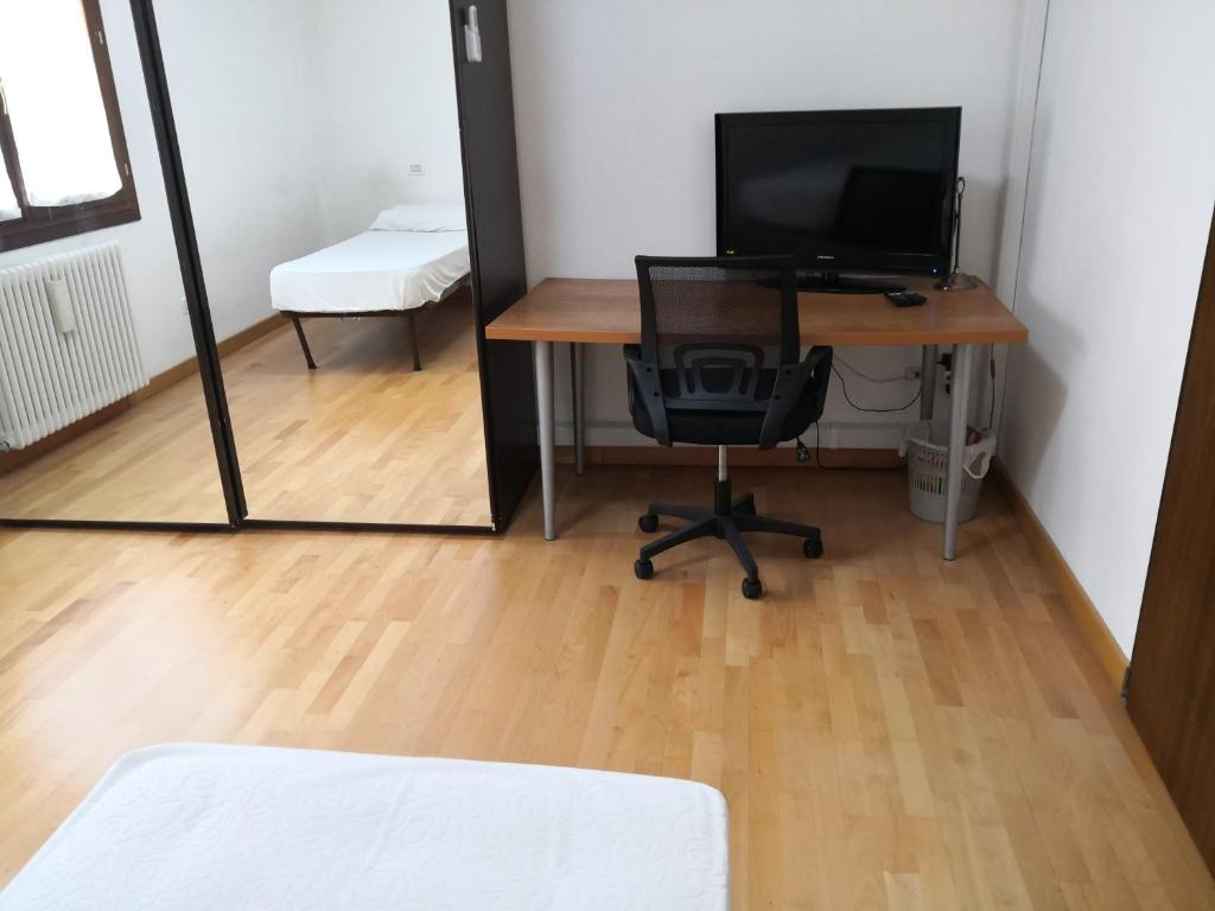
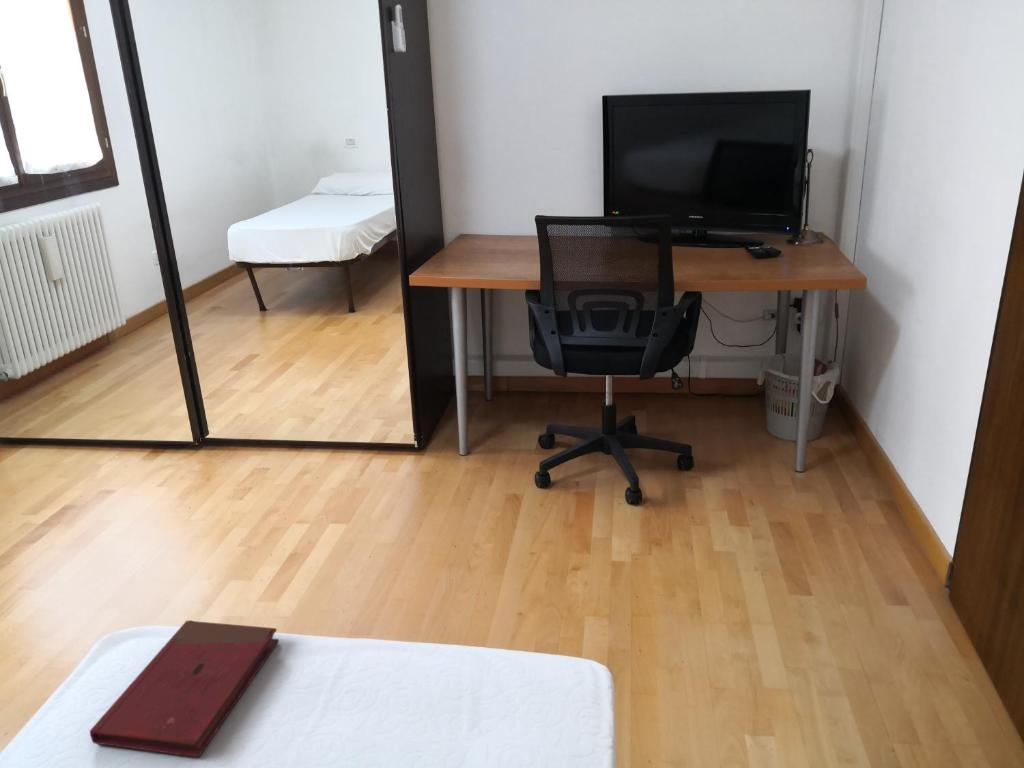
+ book (191, 681)
